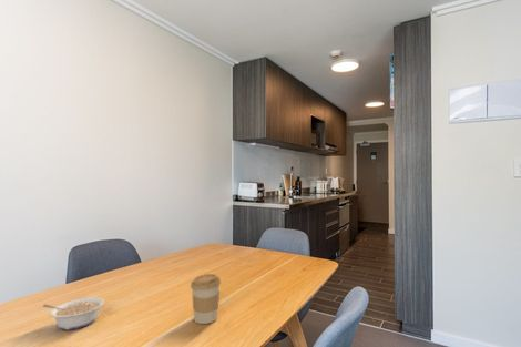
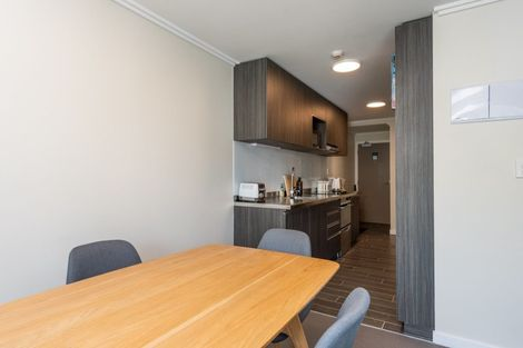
- legume (75, 313)
- coffee cup (205, 297)
